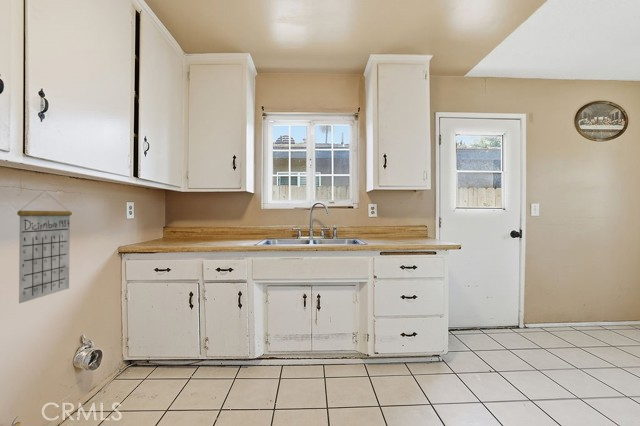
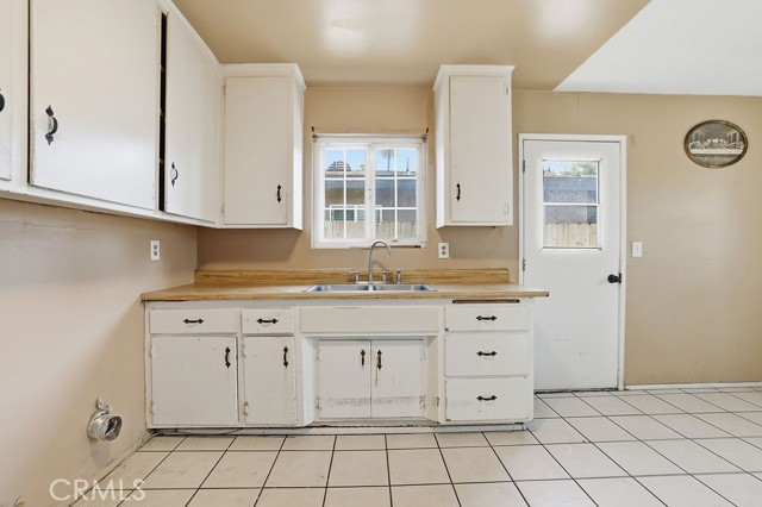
- calendar (46, 243)
